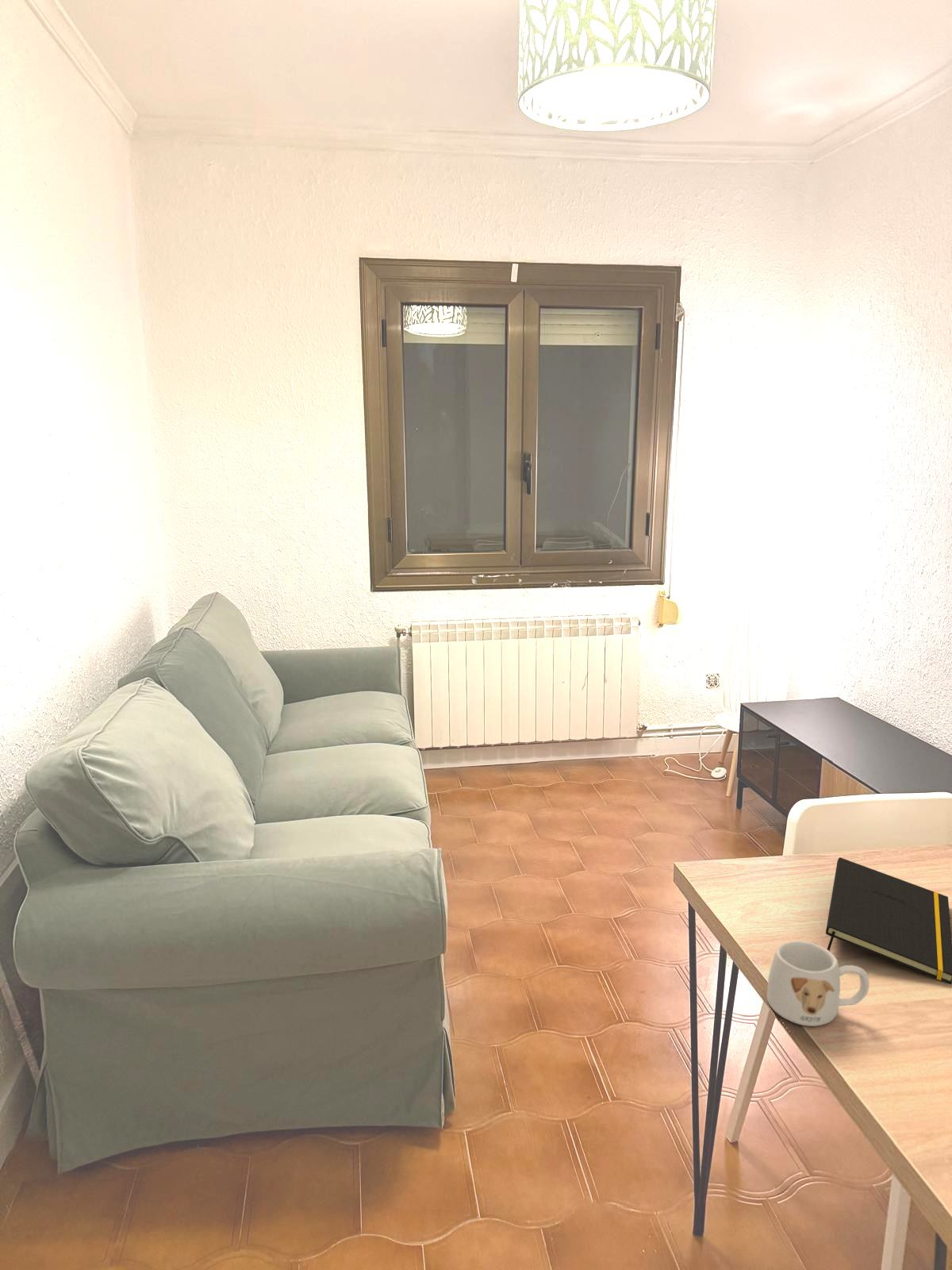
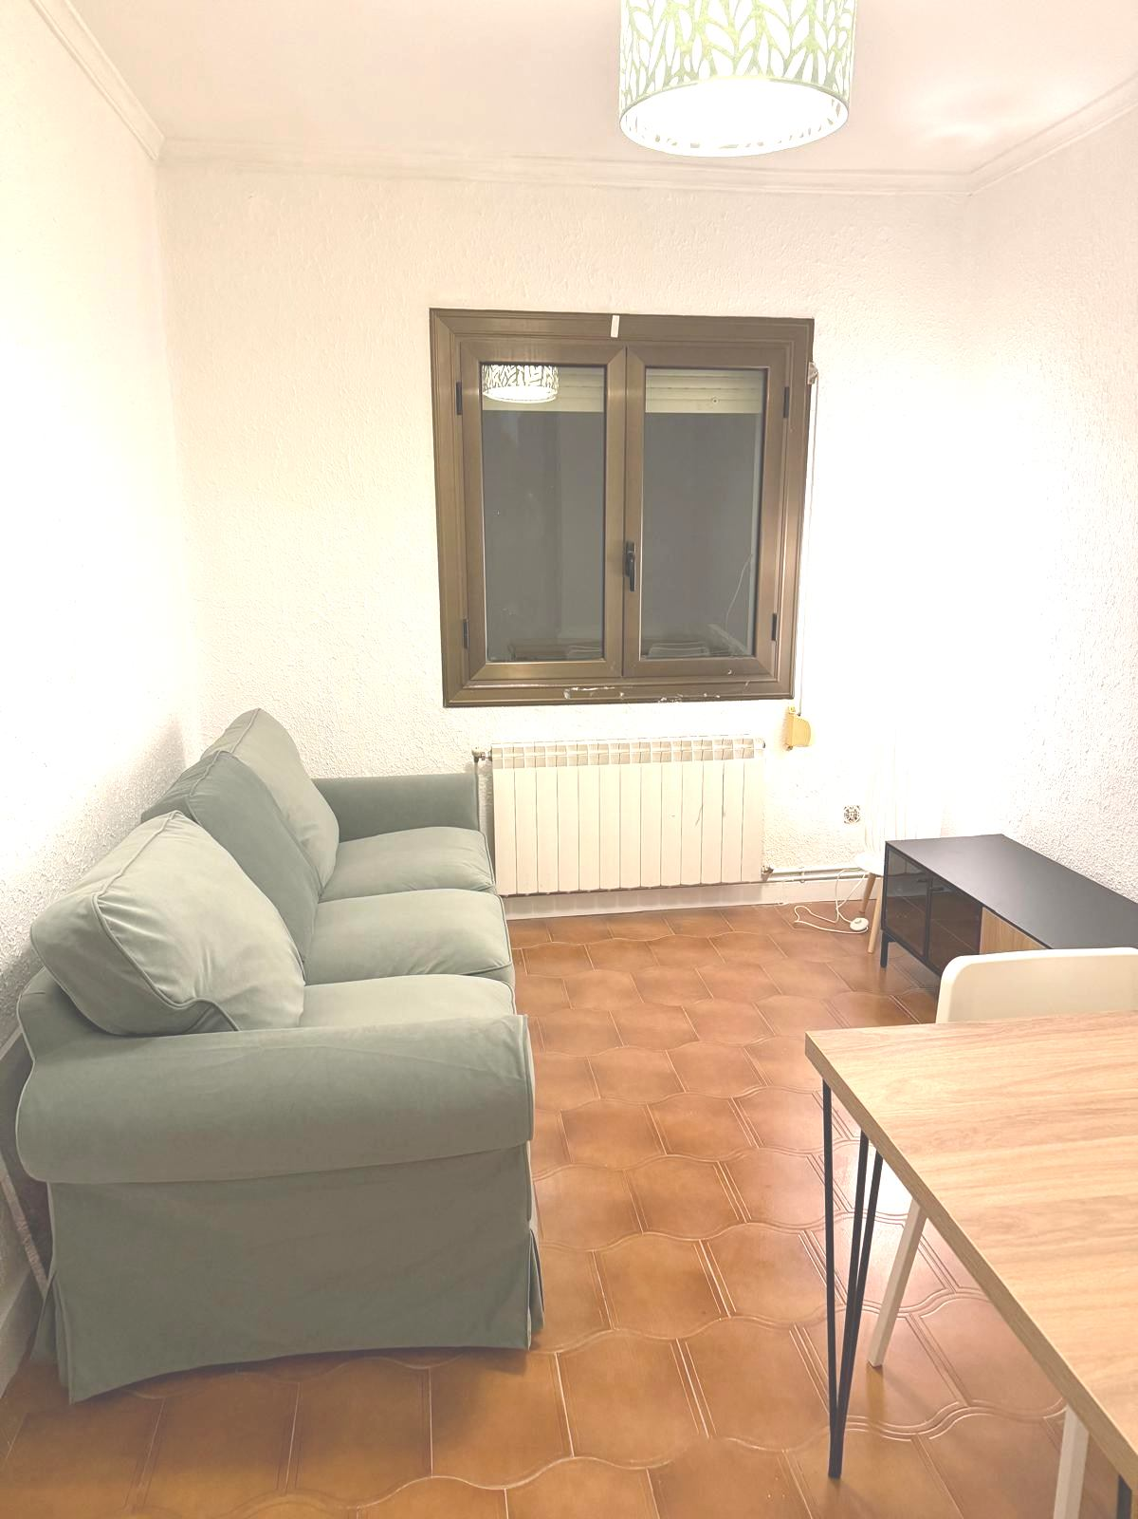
- mug (817, 983)
- notepad (889, 914)
